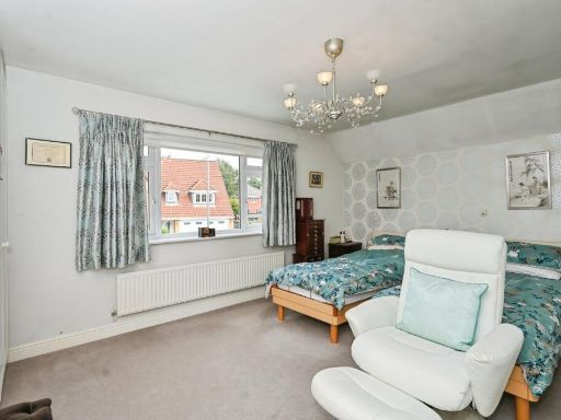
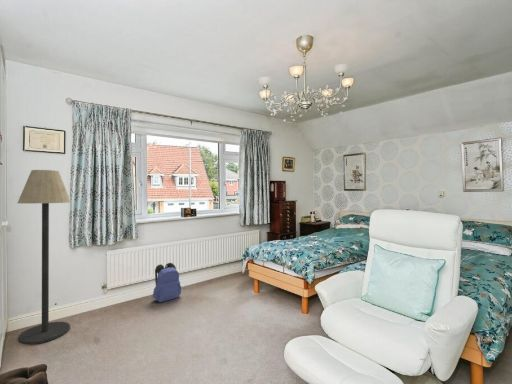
+ floor lamp (45, 251)
+ backpack (165, 280)
